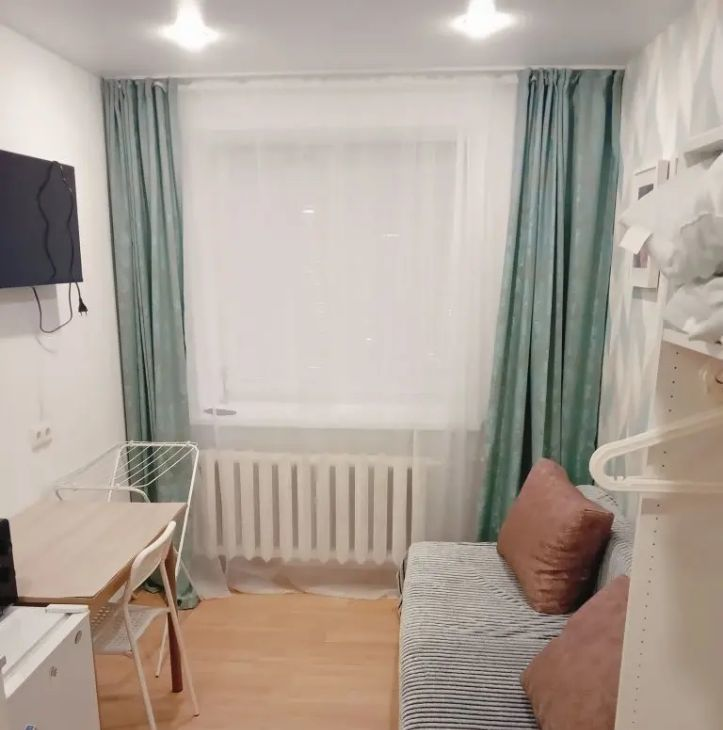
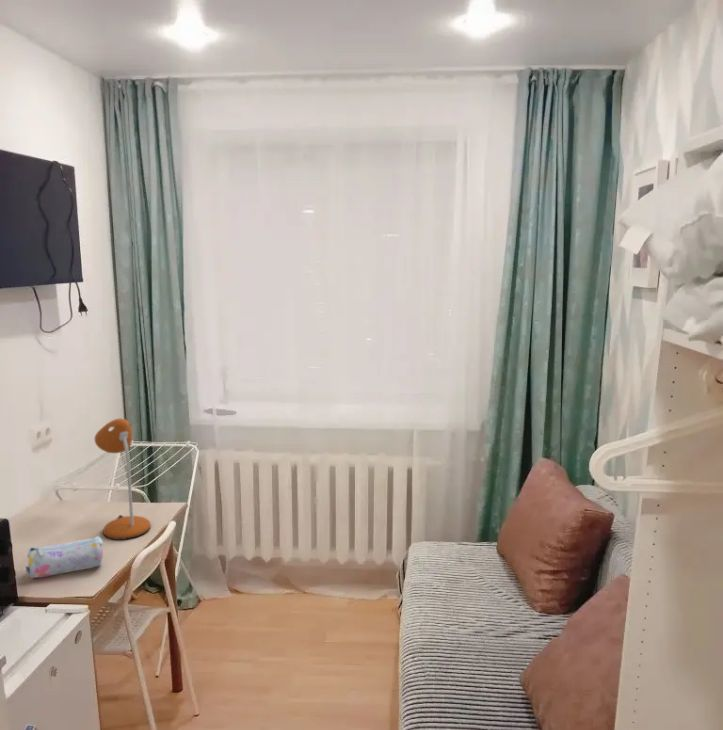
+ pencil case (66, 556)
+ desk lamp (127, 472)
